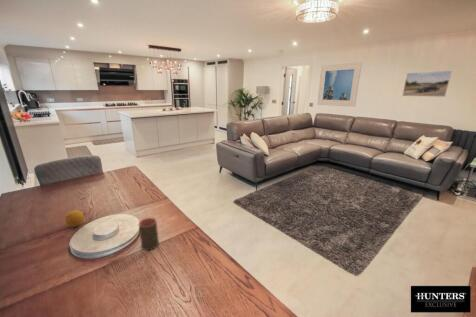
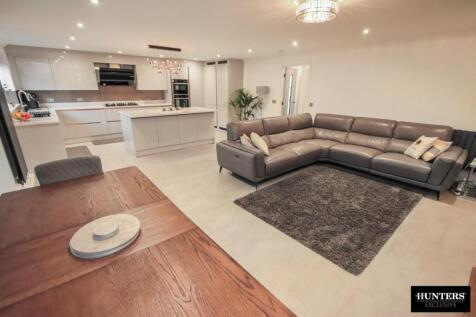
- fruit (74, 218)
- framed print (337, 85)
- cup (148, 233)
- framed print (425, 84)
